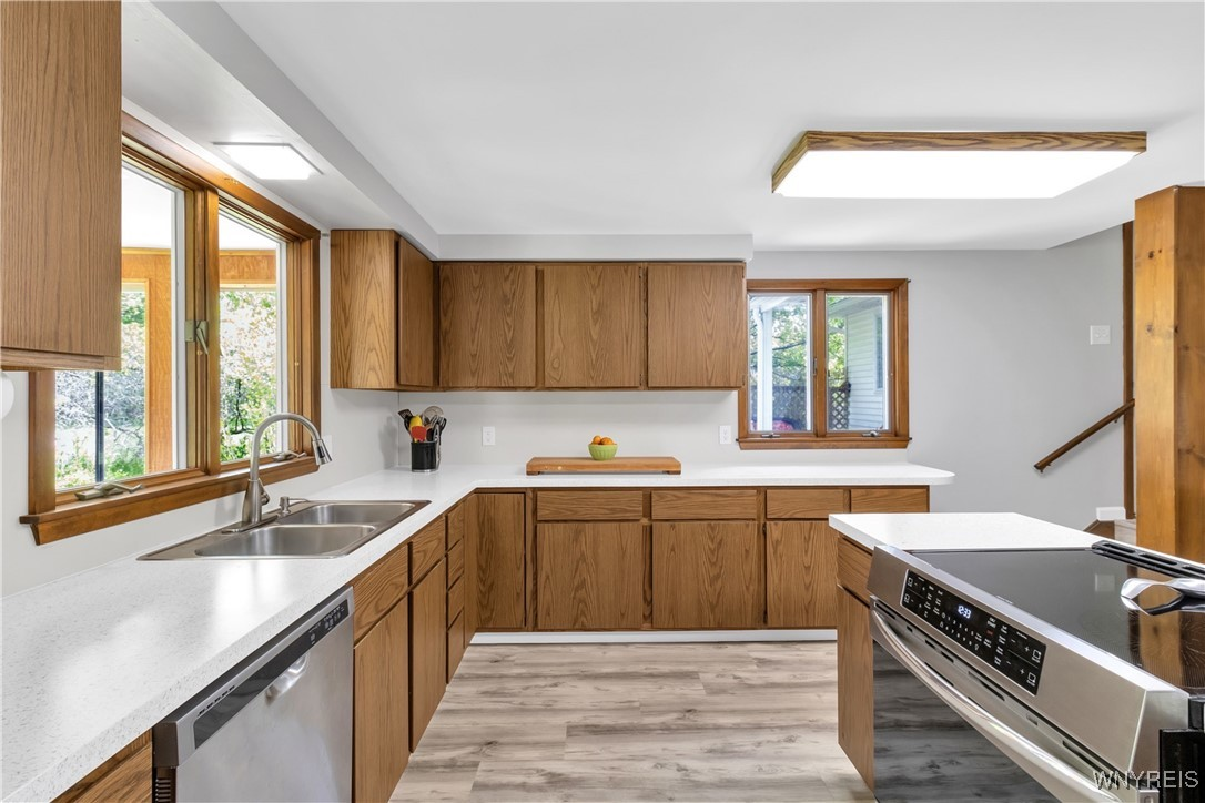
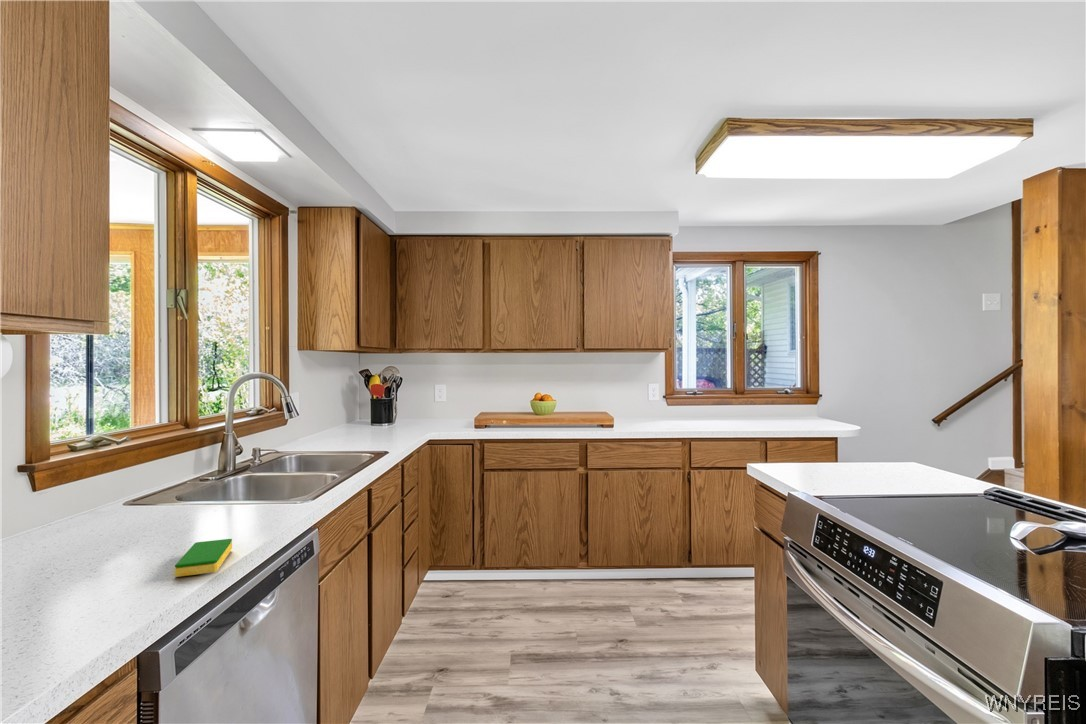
+ dish sponge (205, 556)
